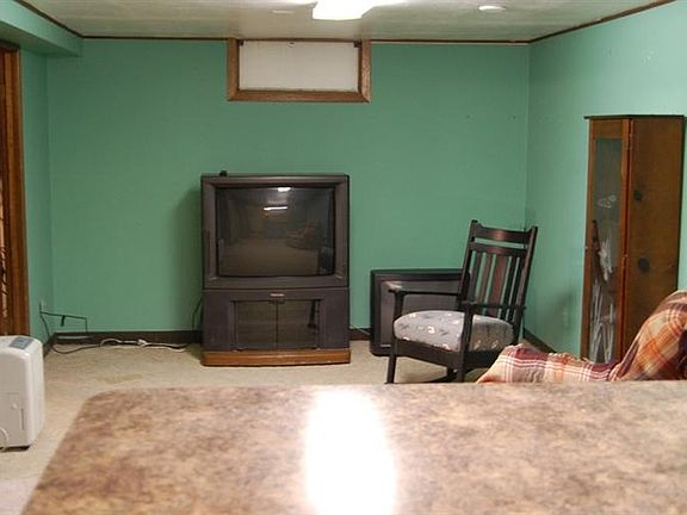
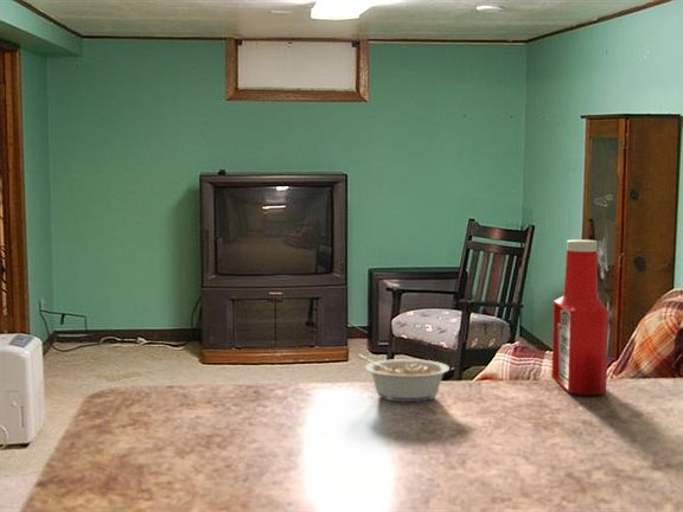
+ legume (403, 378)
+ soap bottle (580, 313)
